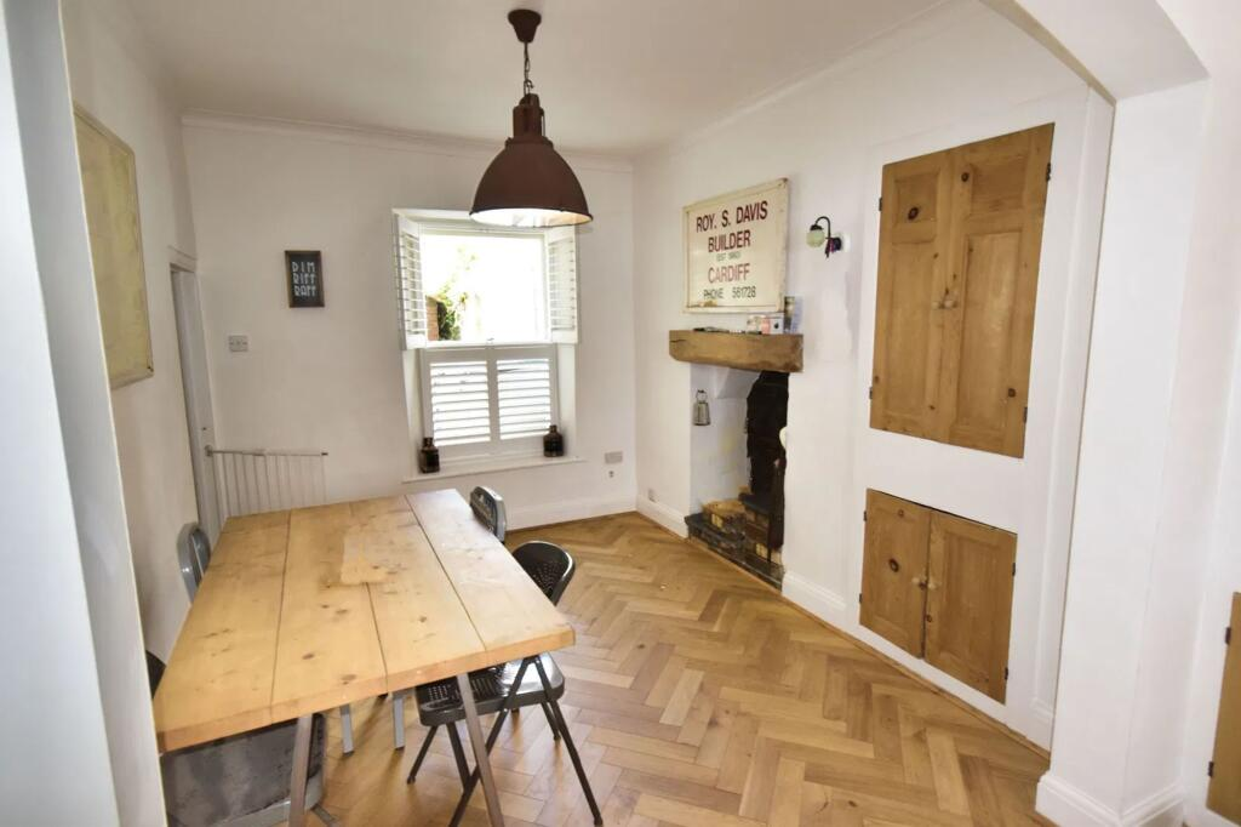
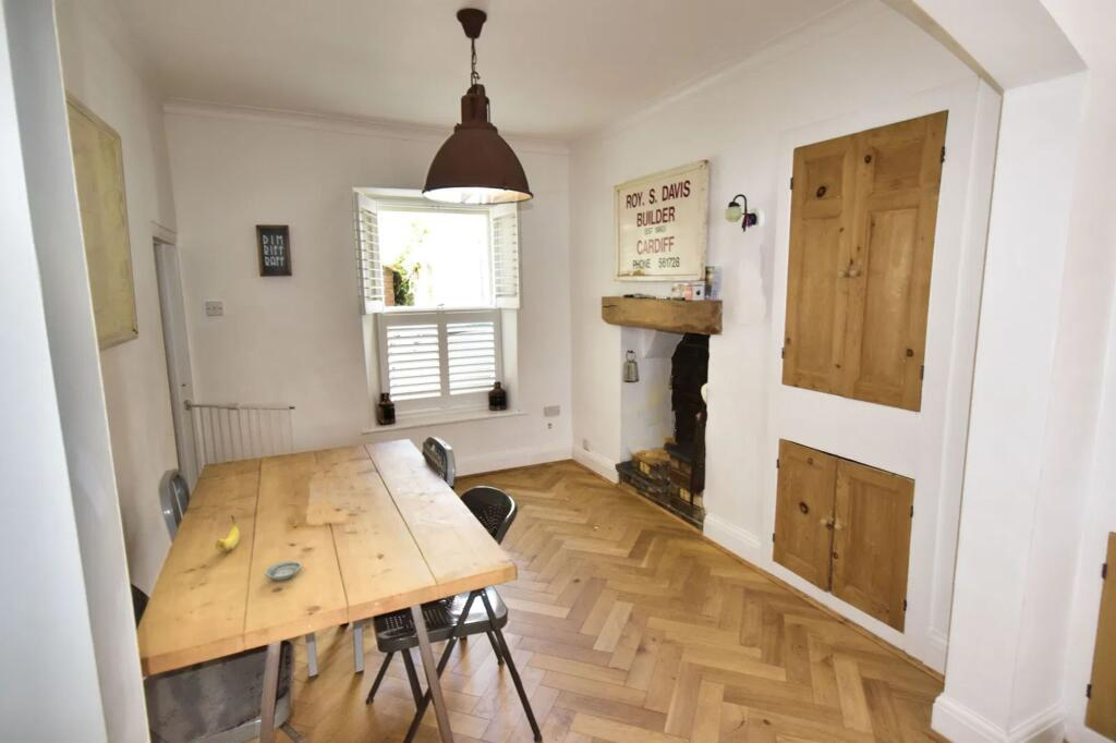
+ saucer (283, 572)
+ banana (228, 537)
